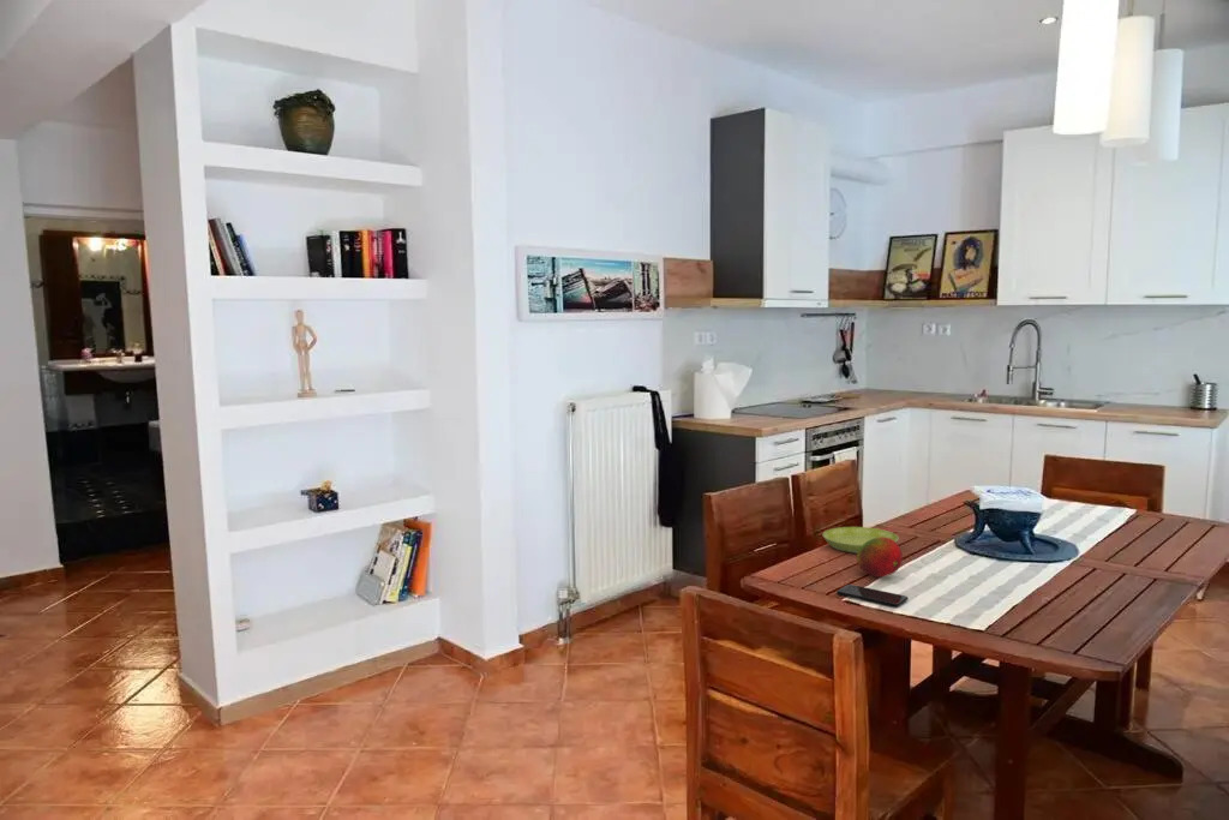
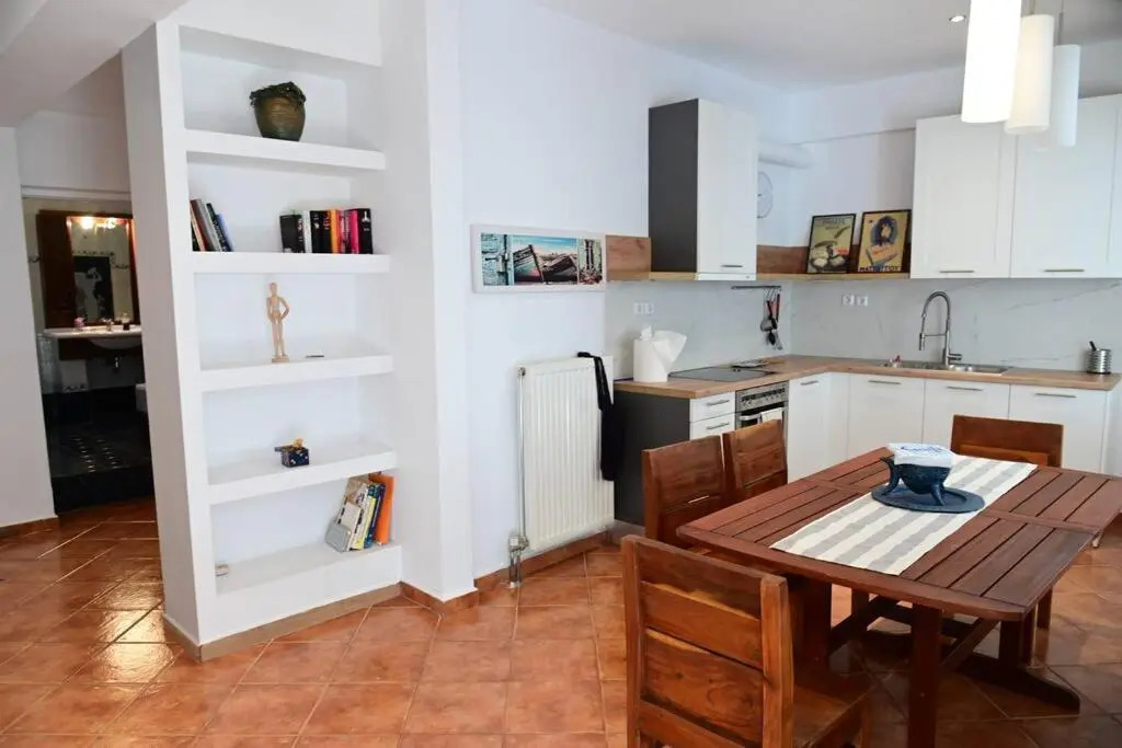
- smartphone (871, 594)
- saucer (859, 540)
- fruit (877, 556)
